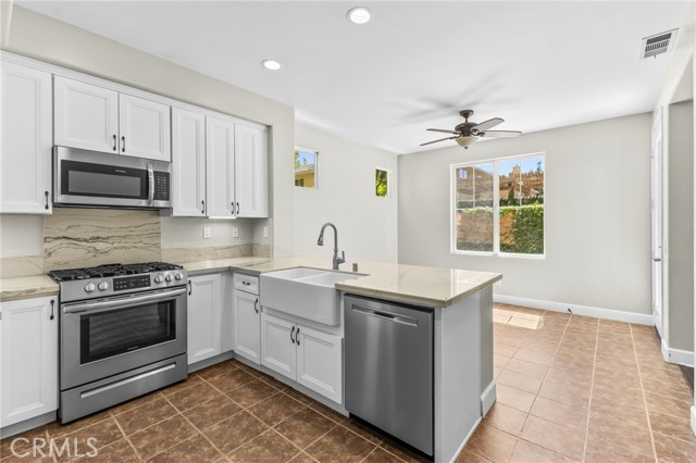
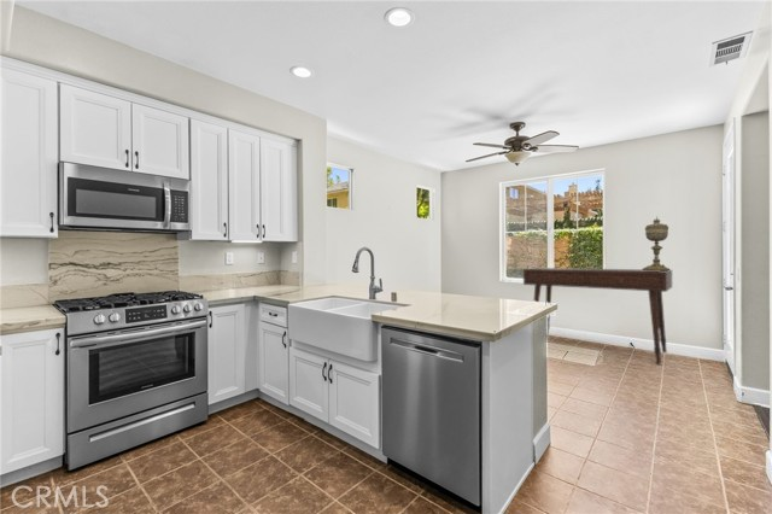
+ desk (593, 287)
+ decorative urn (655, 243)
